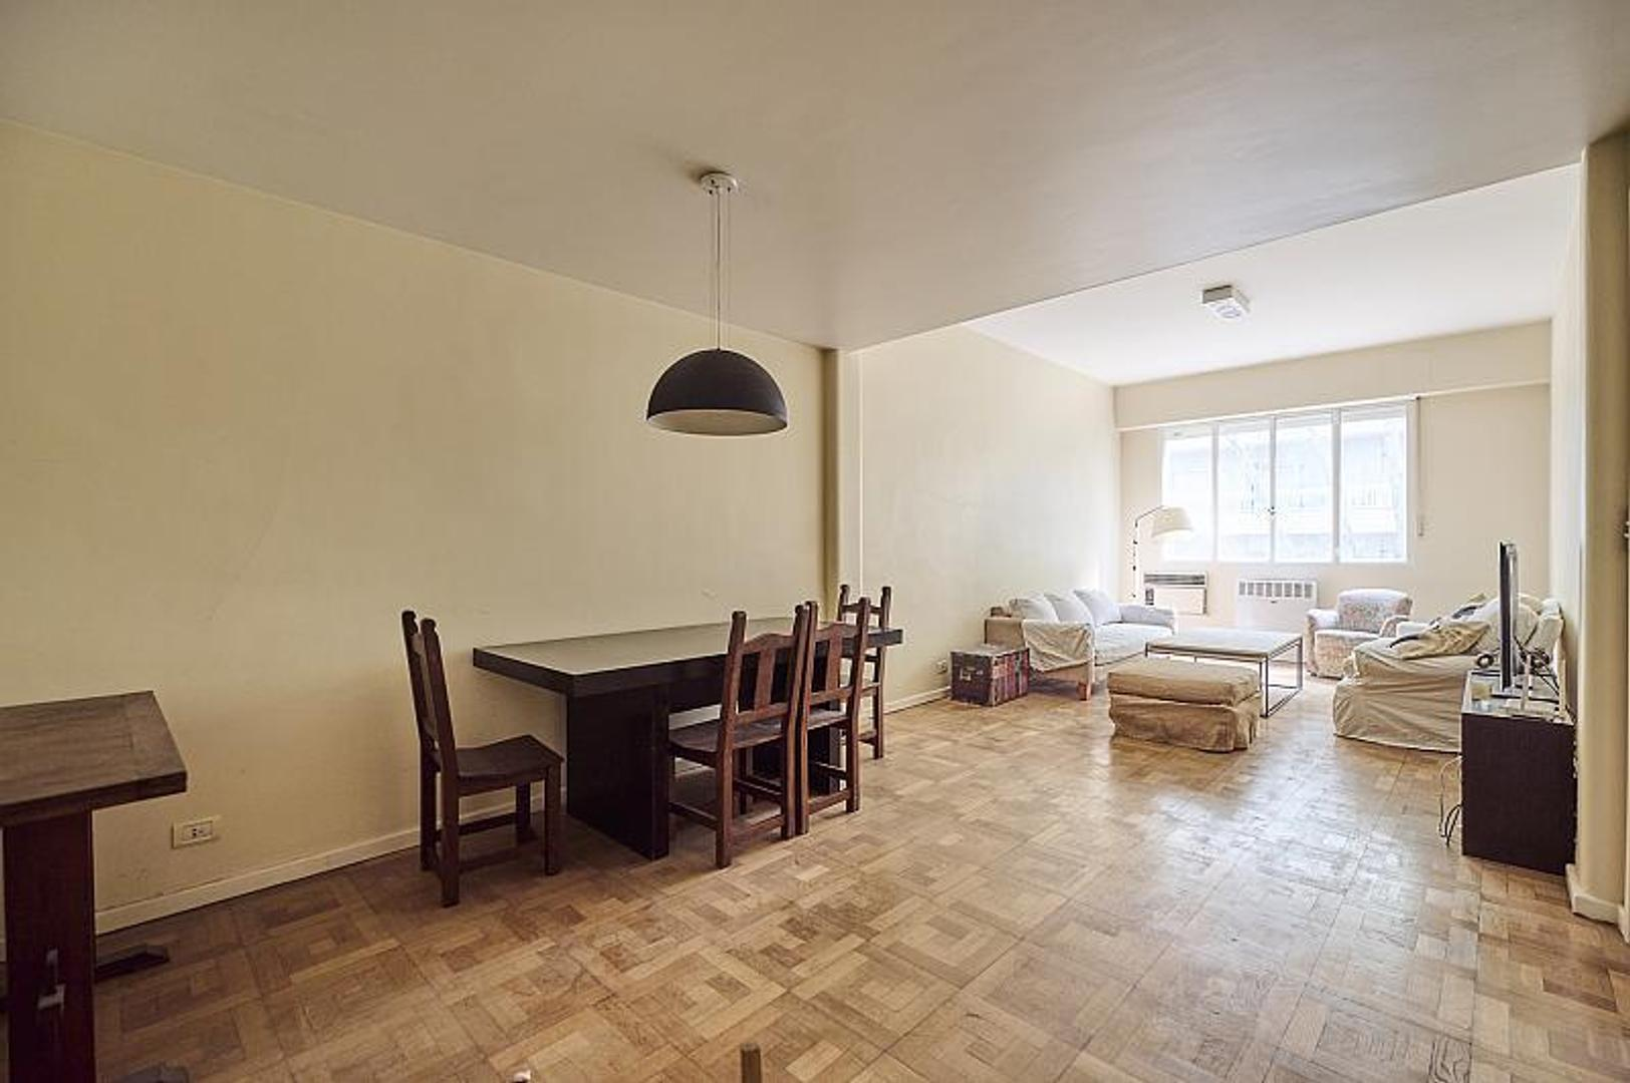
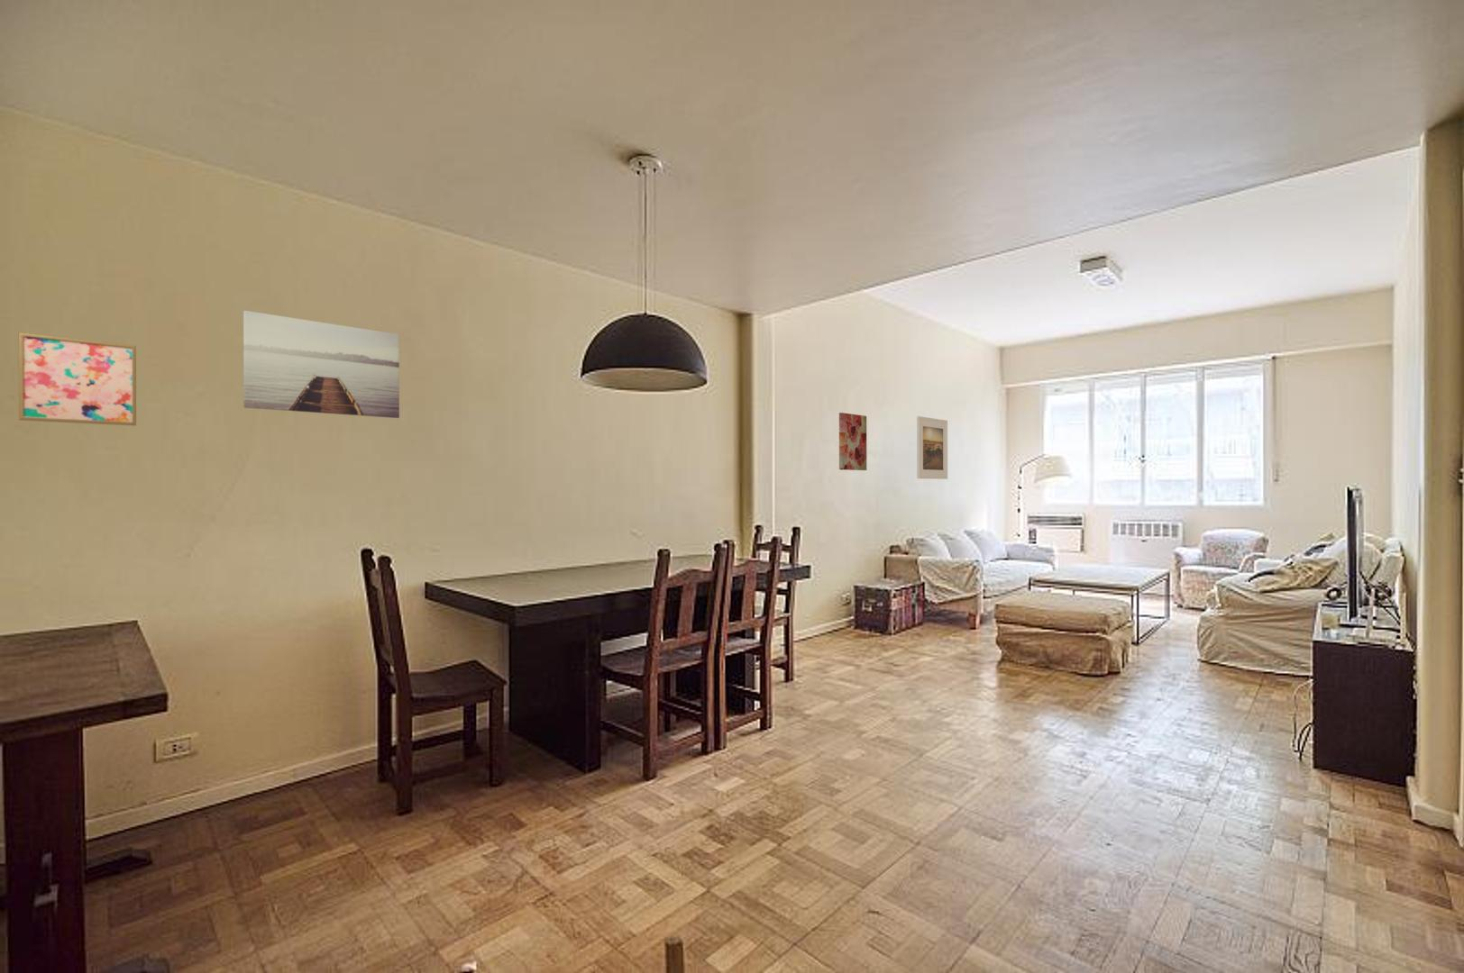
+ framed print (932, 448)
+ wall art (326, 367)
+ wall art (853, 442)
+ wall art (79, 381)
